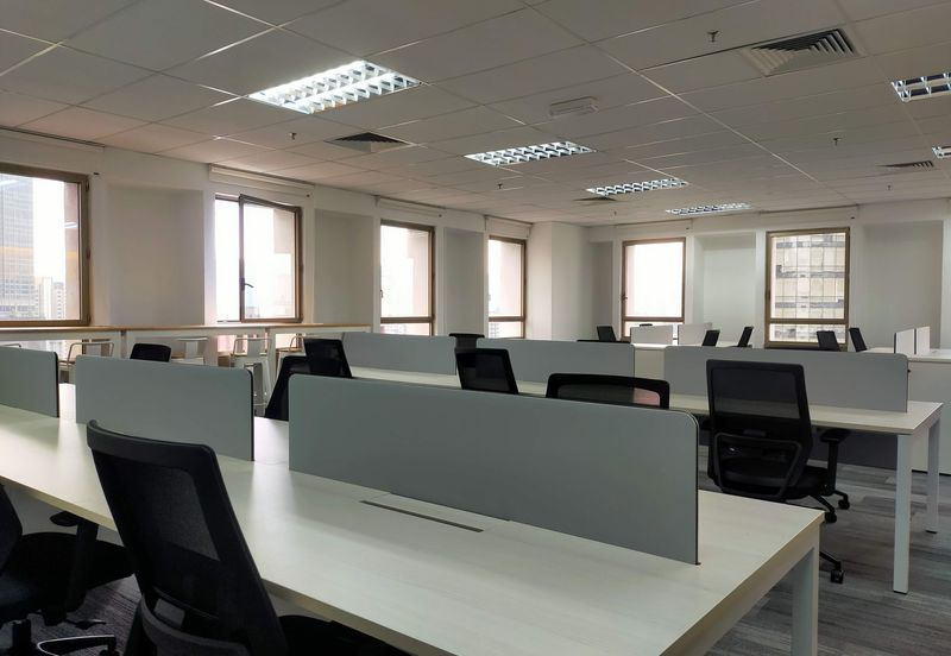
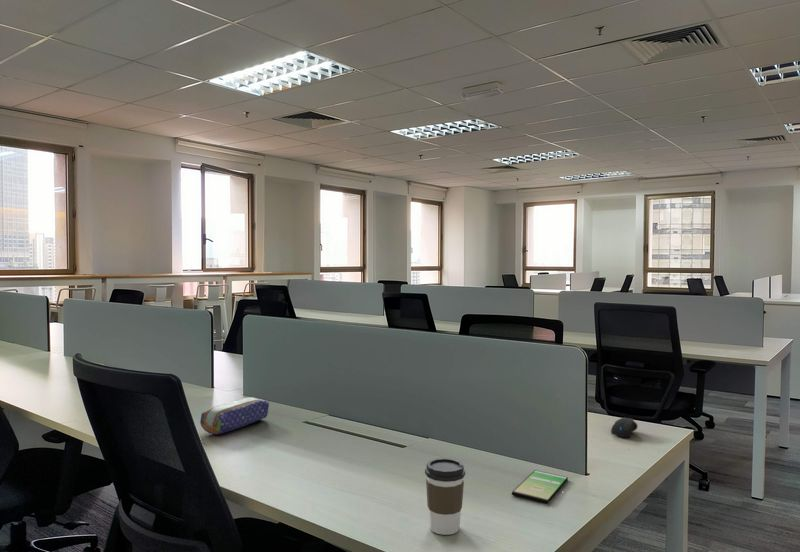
+ smartphone (544, 485)
+ computer mouse (624, 426)
+ pencil case (235, 414)
+ coffee cup (444, 496)
